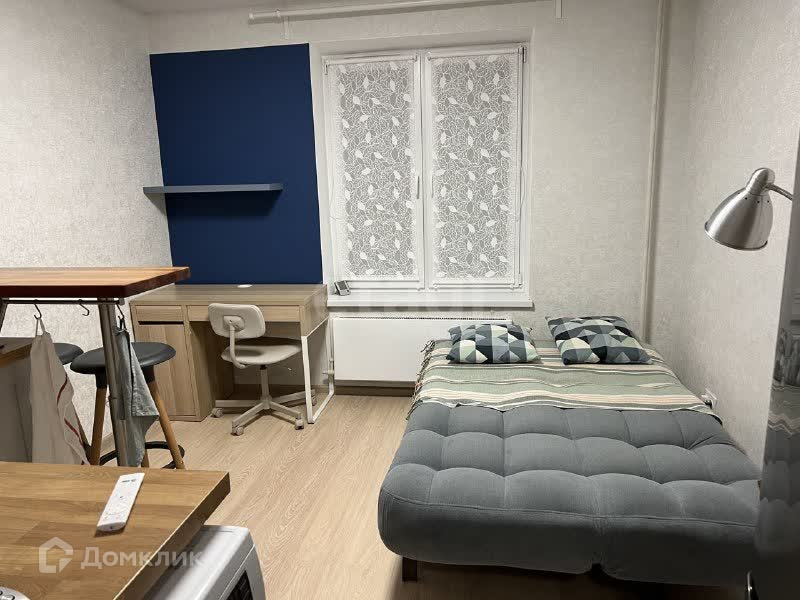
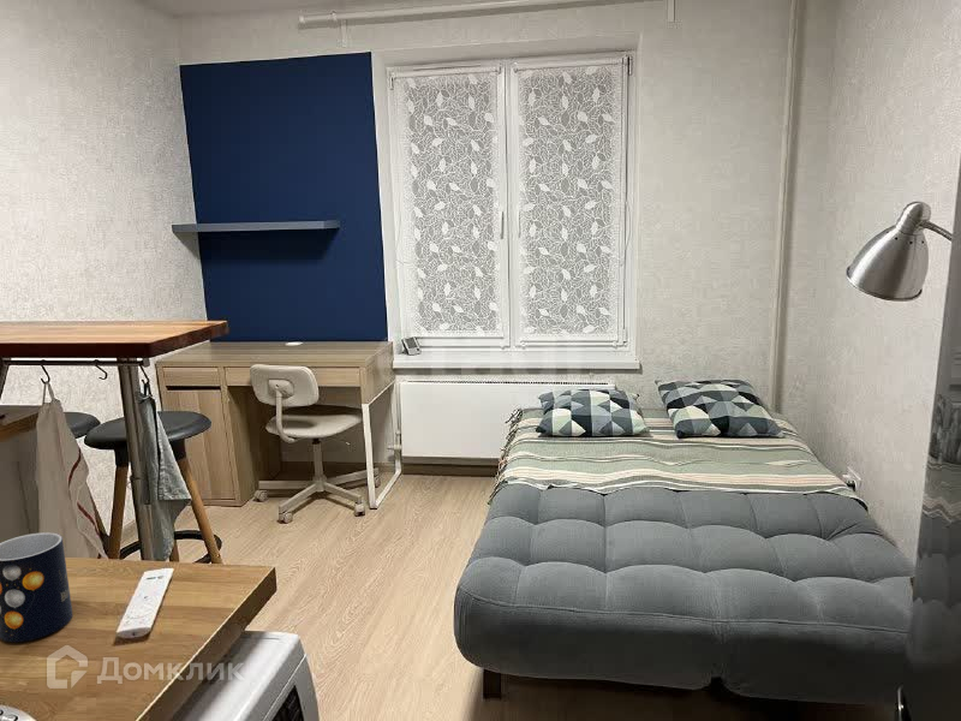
+ mug (29, 580)
